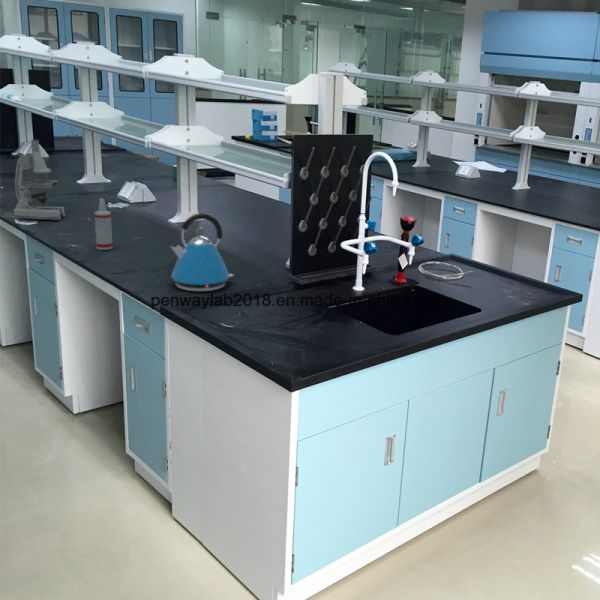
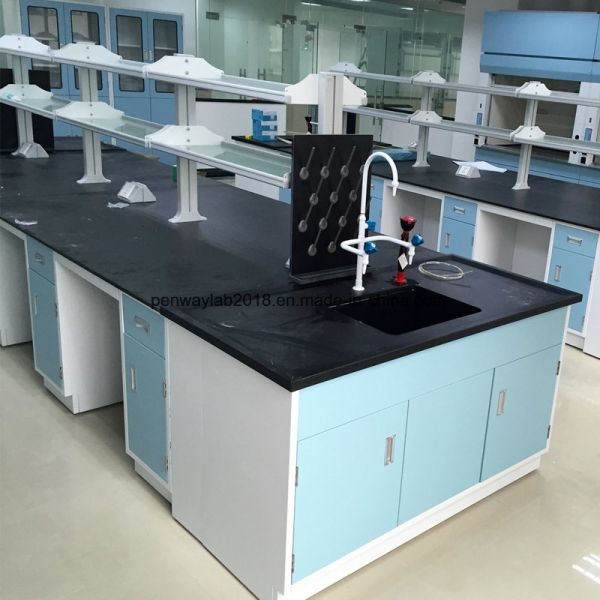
- kettle (202, 249)
- microscope (36, 179)
- spray bottle (103, 223)
